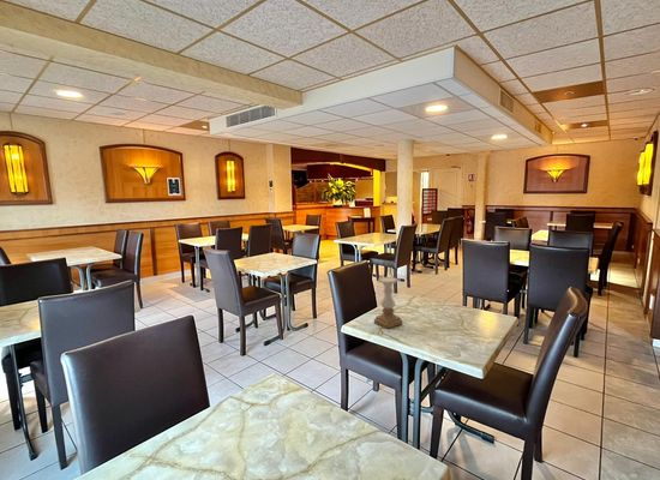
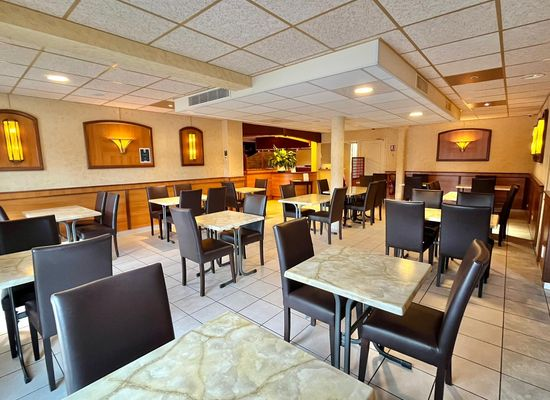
- candle holder (388, 301)
